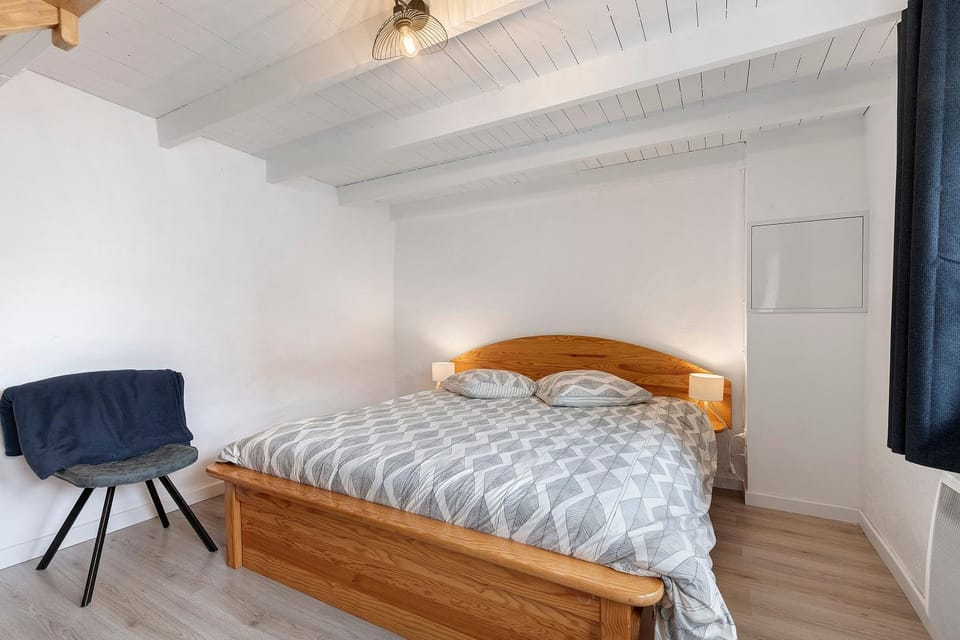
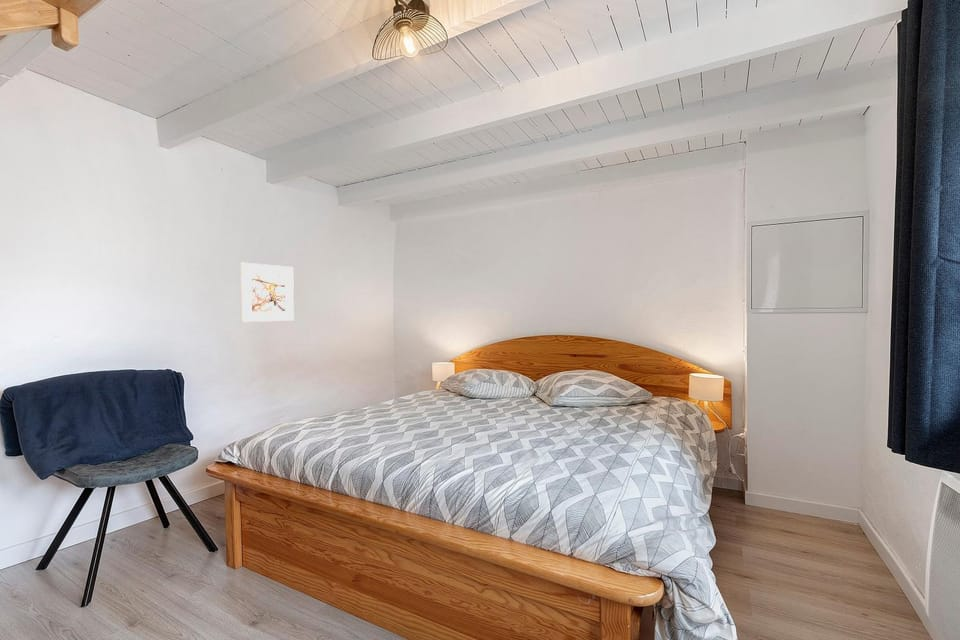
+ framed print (268, 293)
